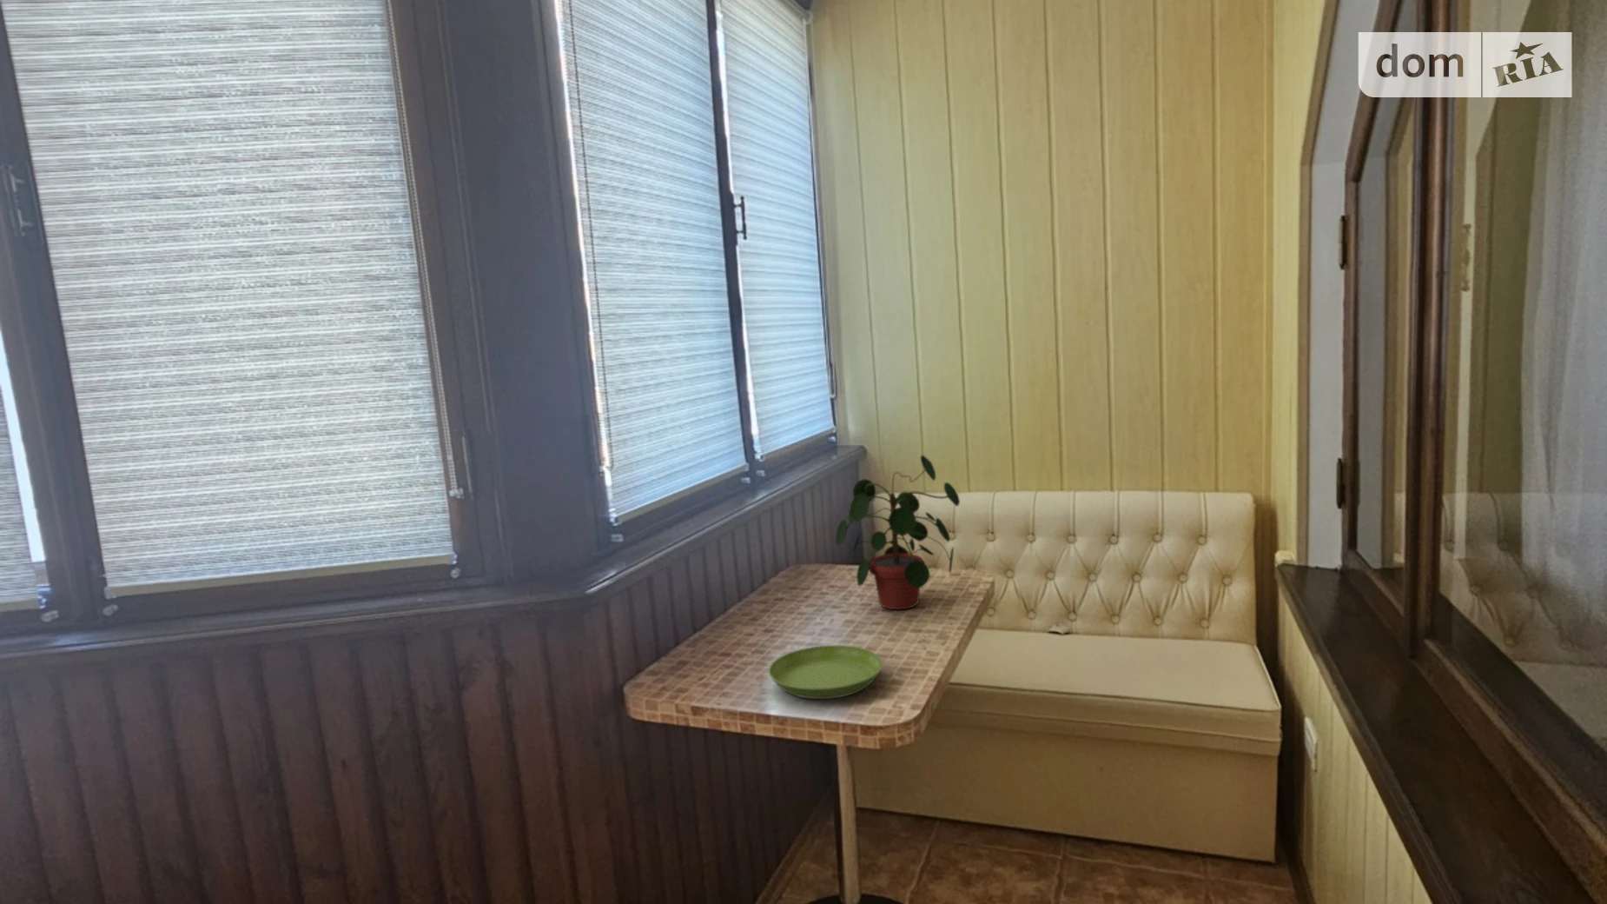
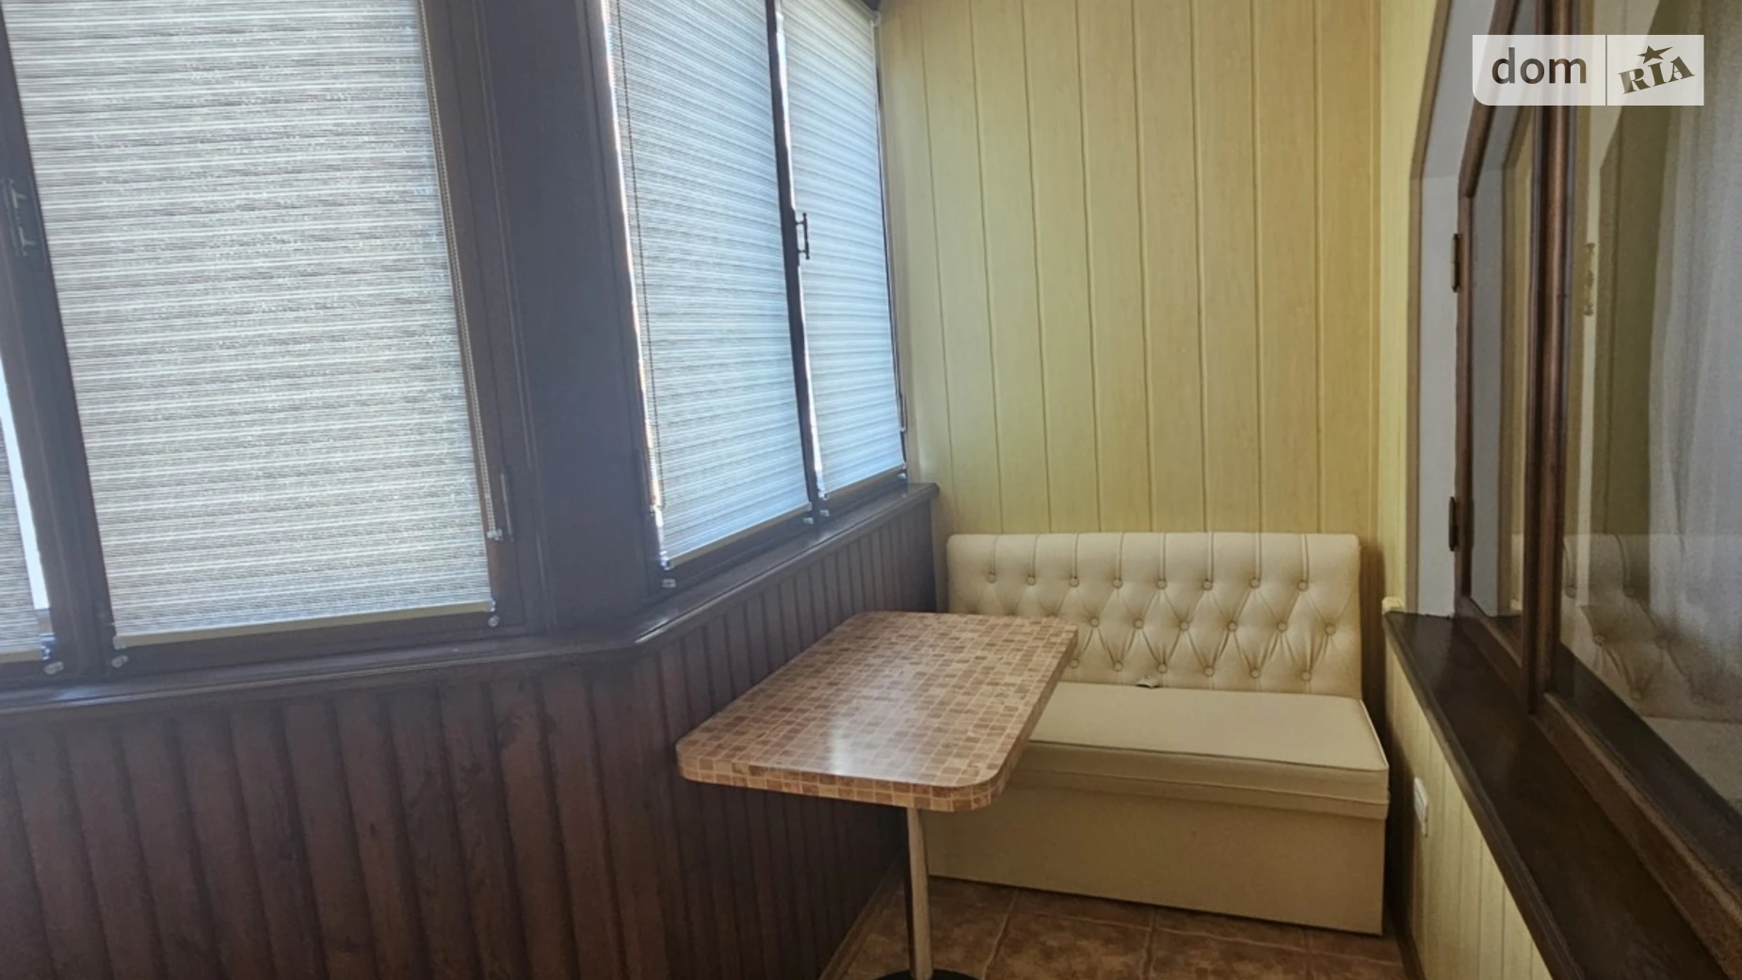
- potted plant (904, 529)
- saucer (826, 673)
